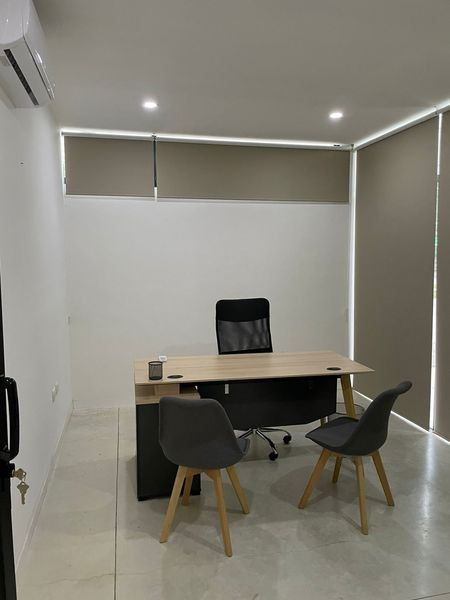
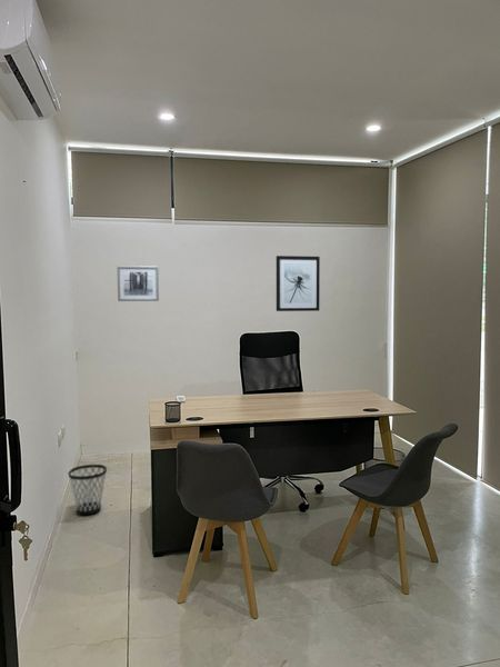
+ wall art (138, 283)
+ wall art (298, 283)
+ wastebasket (87, 490)
